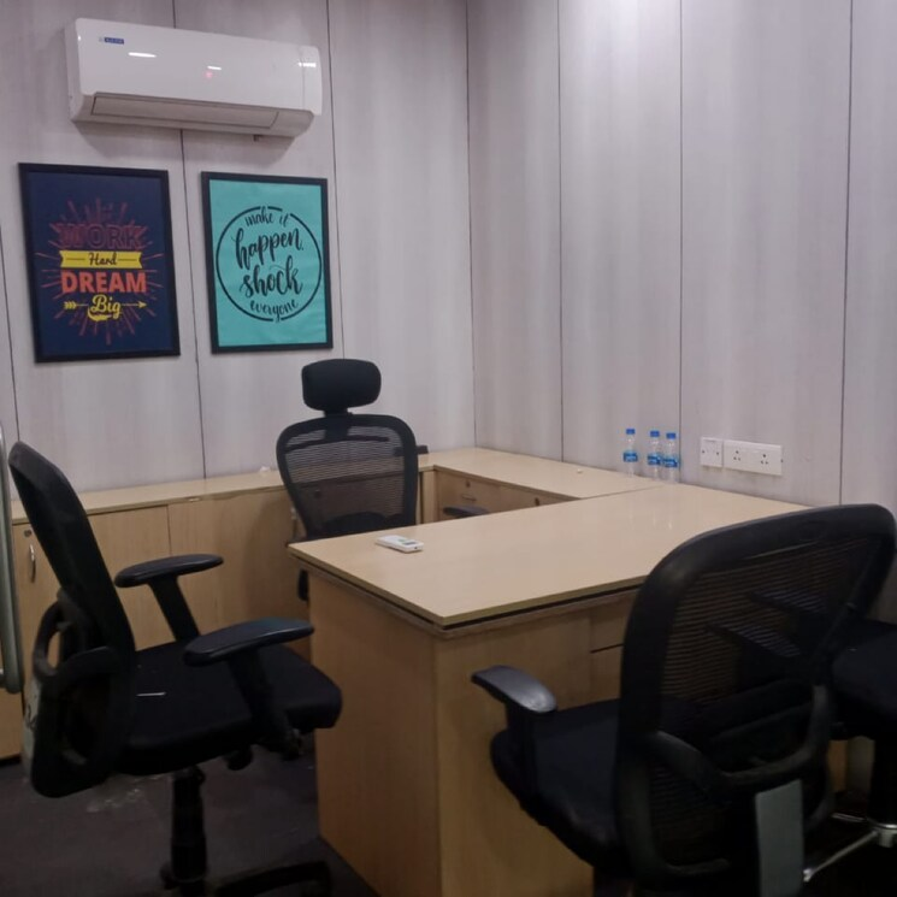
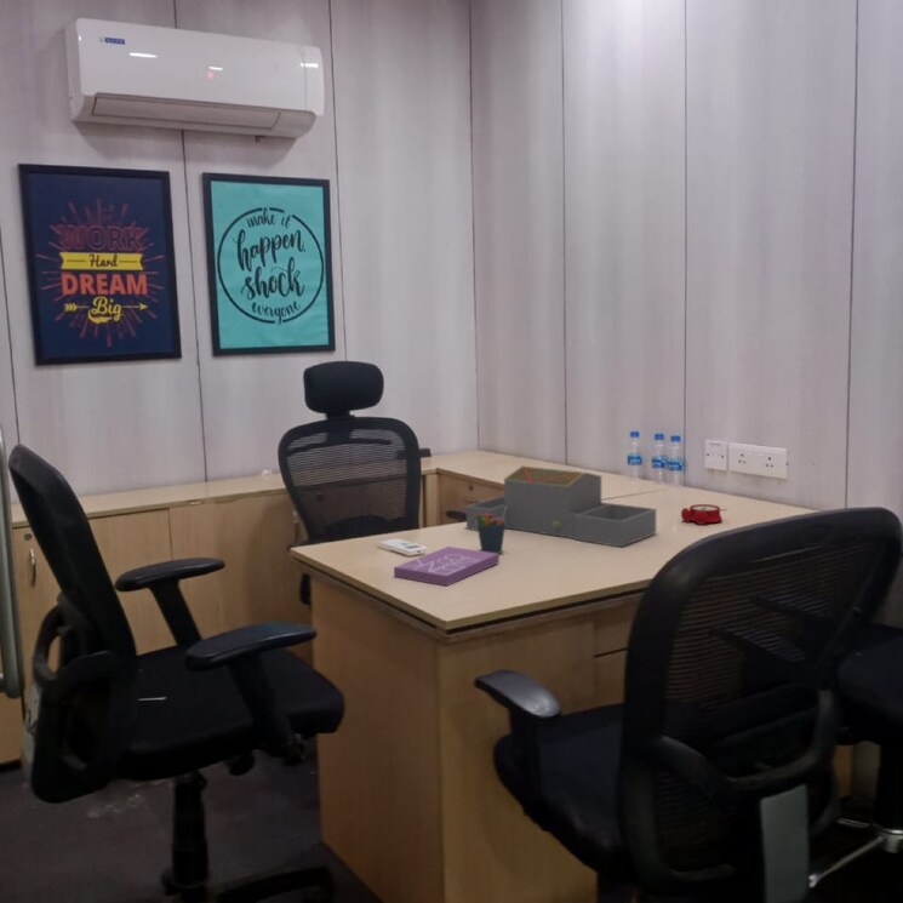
+ architectural model (559, 501)
+ pen holder (491, 530)
+ alarm clock (701, 514)
+ book (447, 565)
